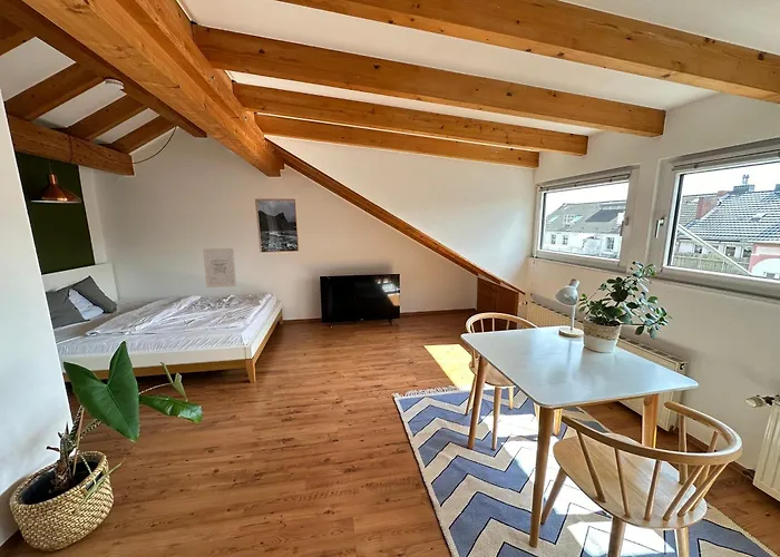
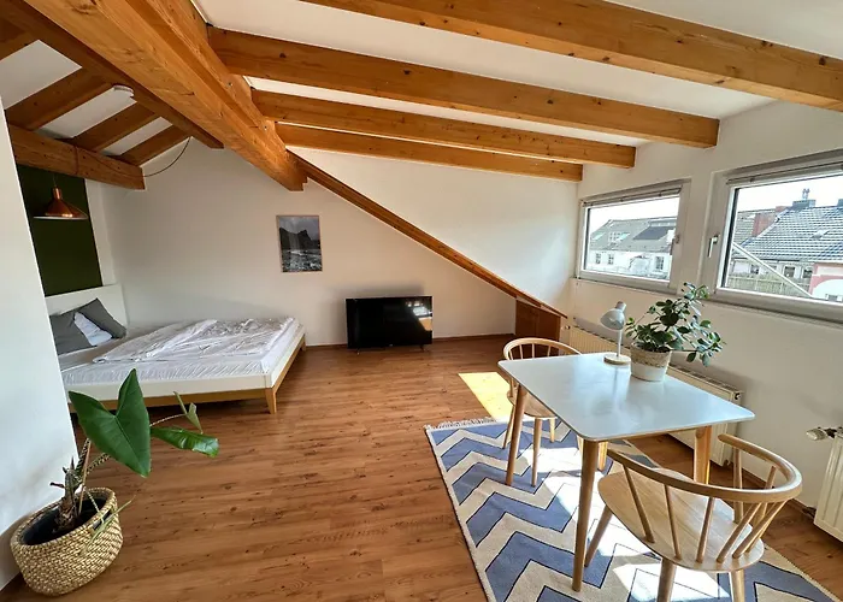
- wall art (220, 267)
